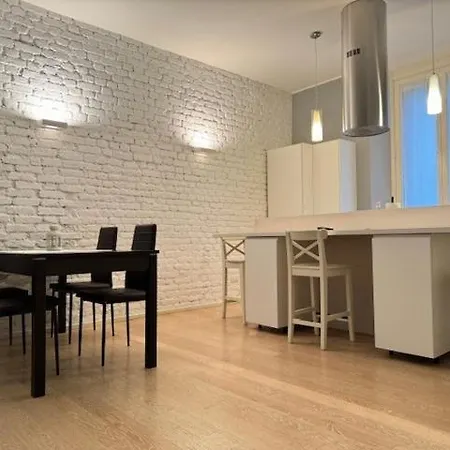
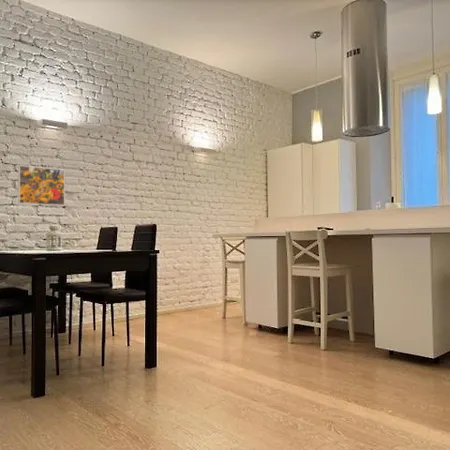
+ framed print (42, 186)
